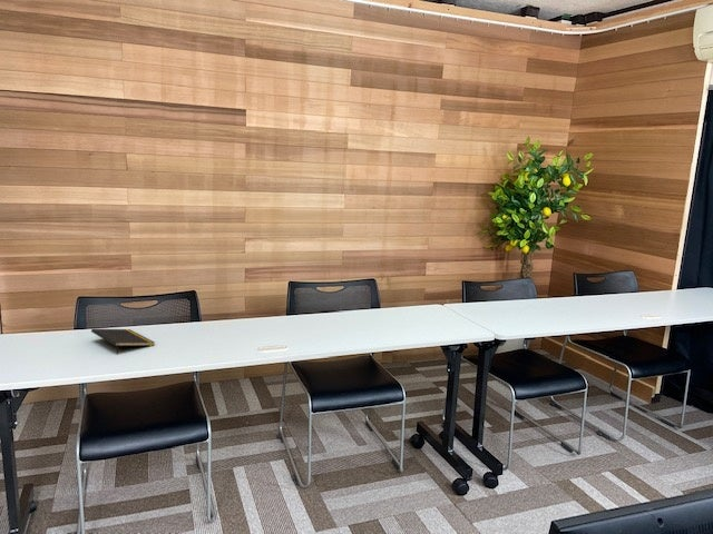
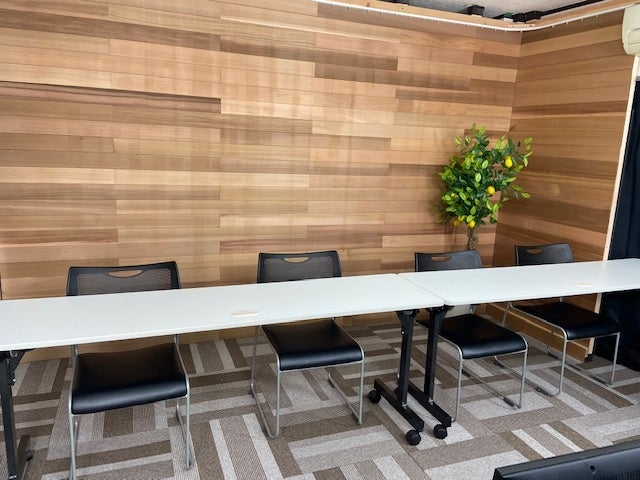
- notepad (123, 337)
